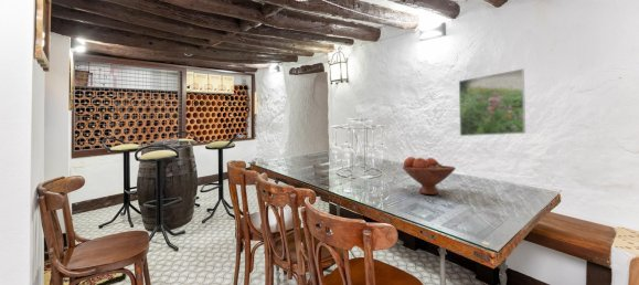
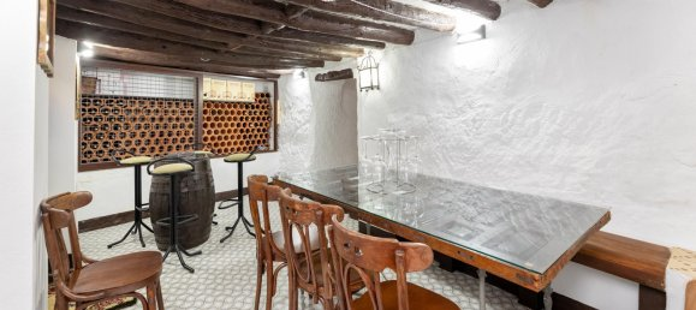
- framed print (489, 105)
- fruit bowl (428, 175)
